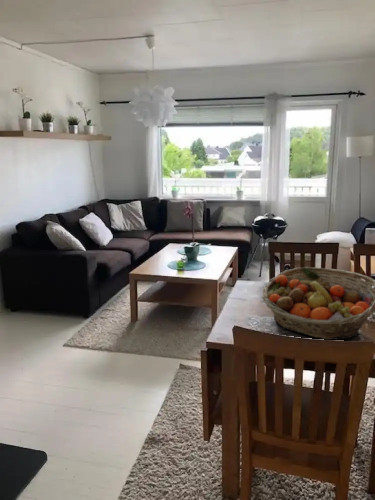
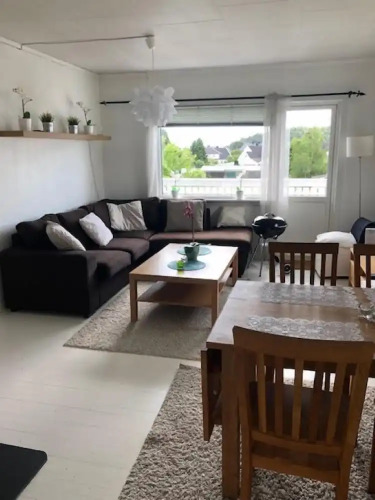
- fruit basket (318, 300)
